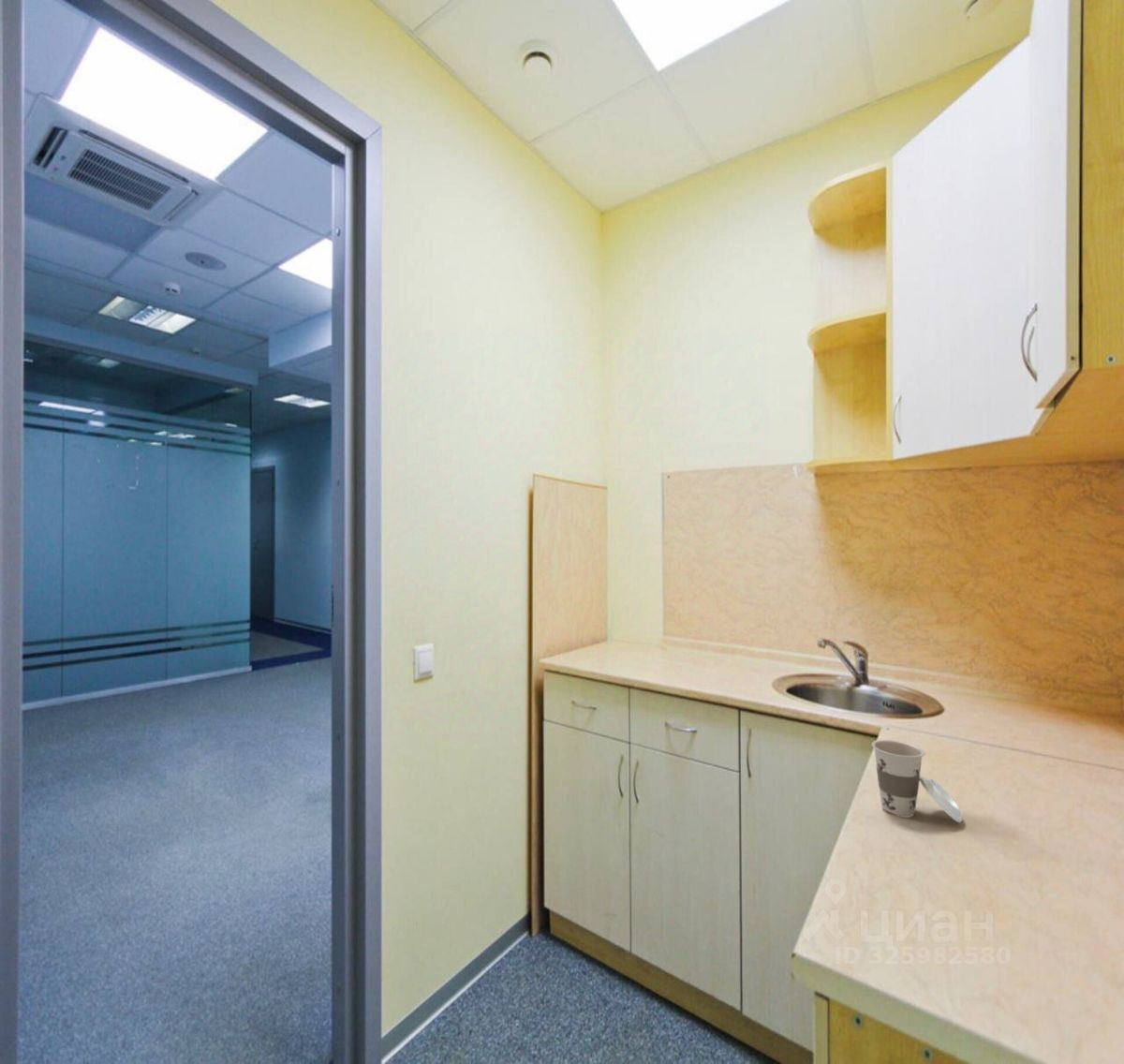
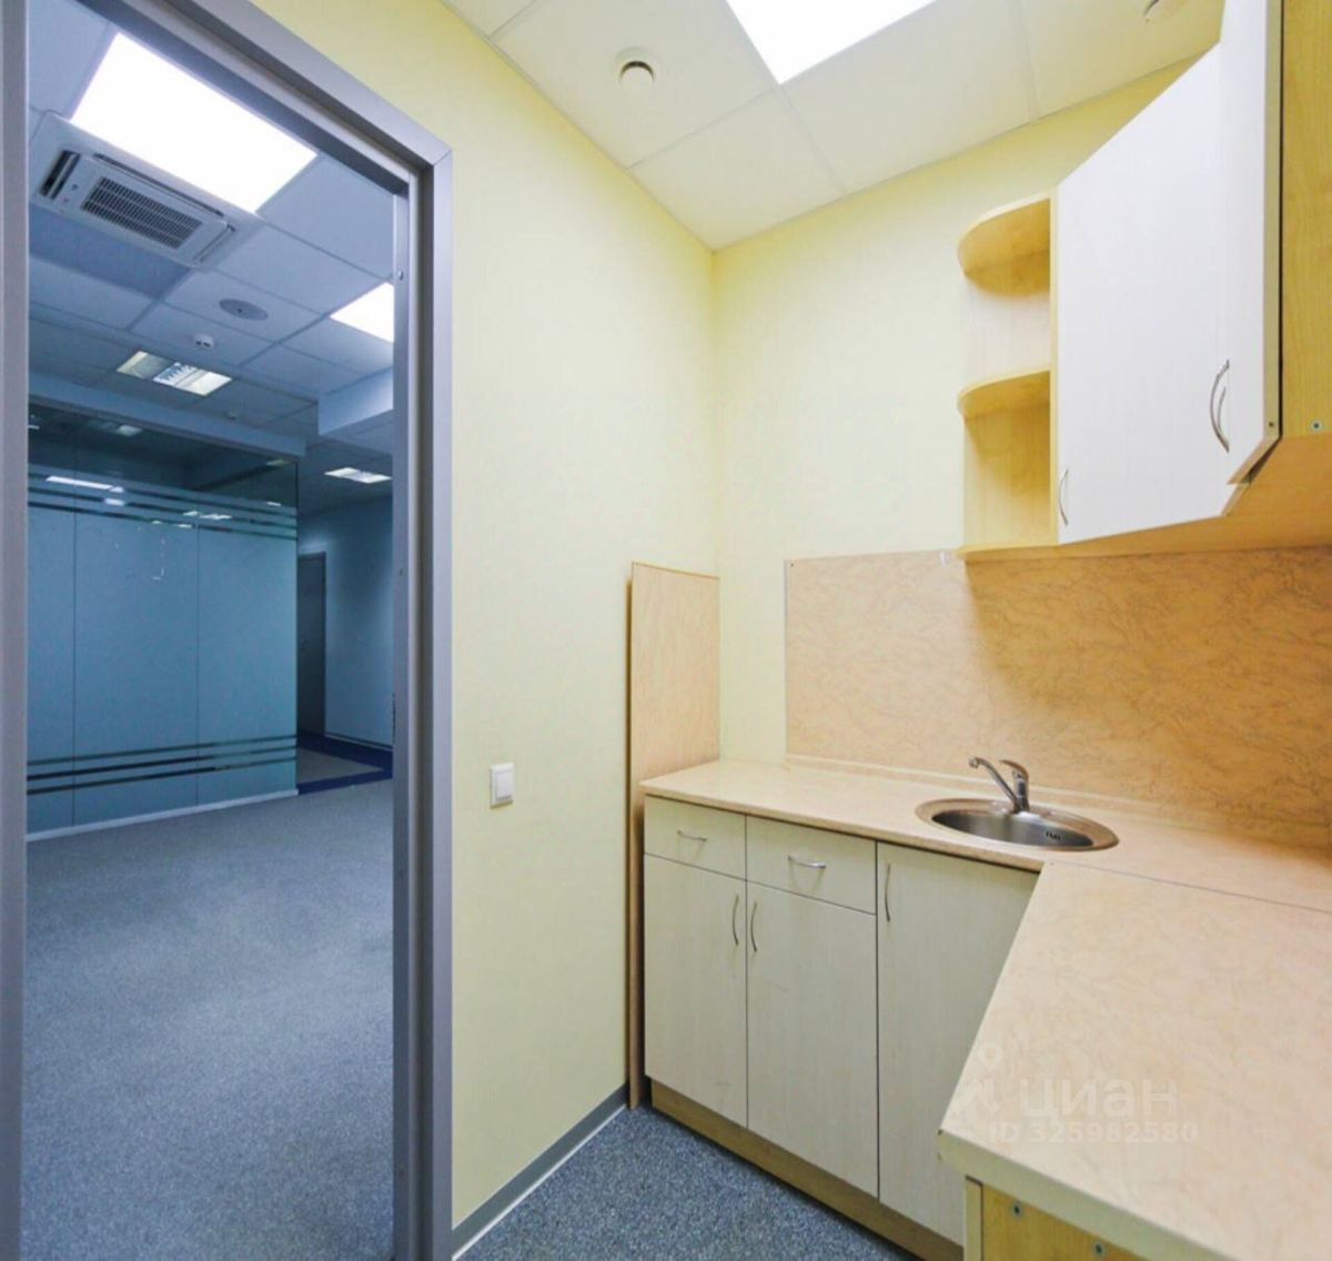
- cup (915, 781)
